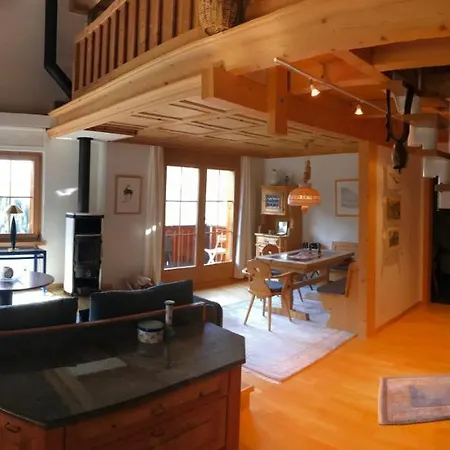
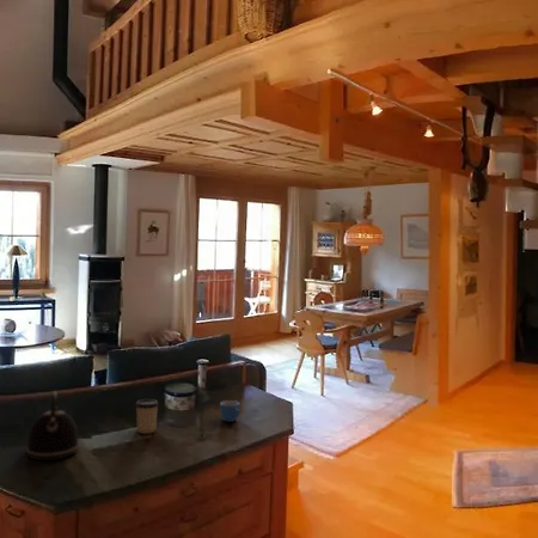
+ cup (146, 416)
+ mug (231, 411)
+ kettle (54, 421)
